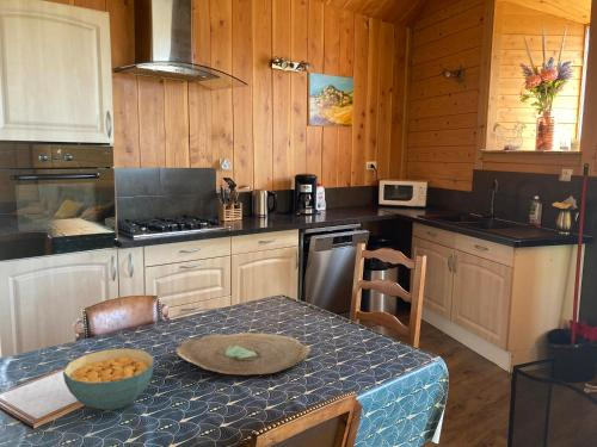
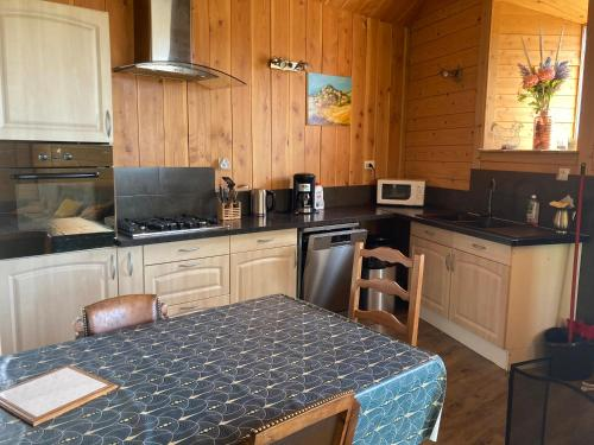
- cereal bowl (111, 384)
- decorative bowl (242, 347)
